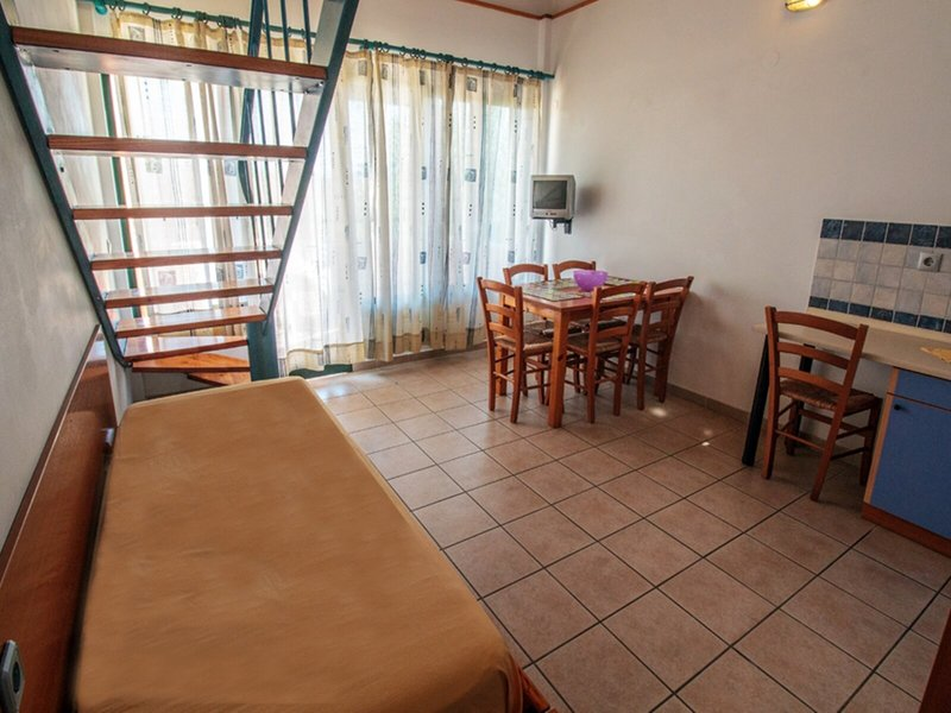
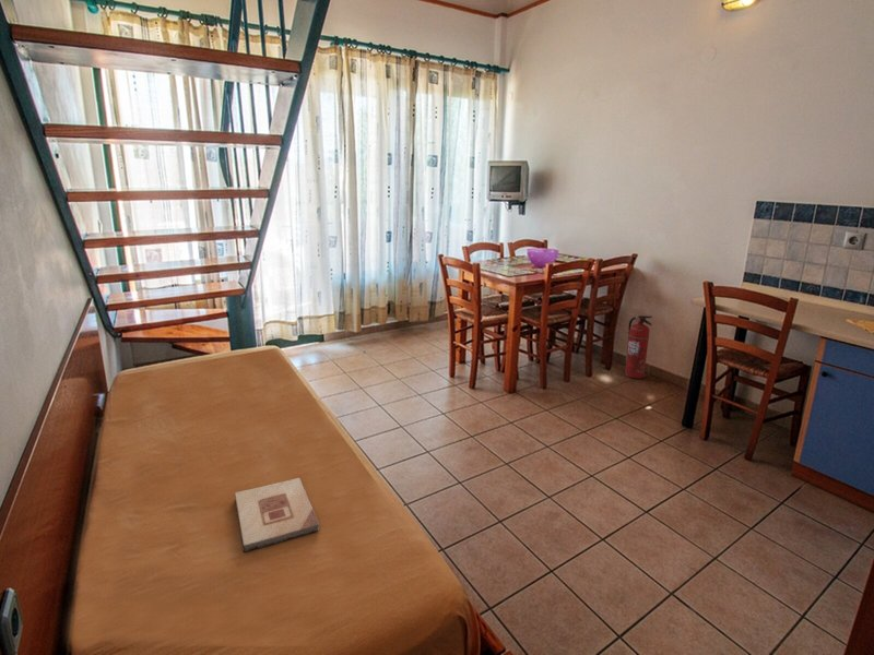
+ fire extinguisher (637, 345)
+ wooden plaque (274, 511)
